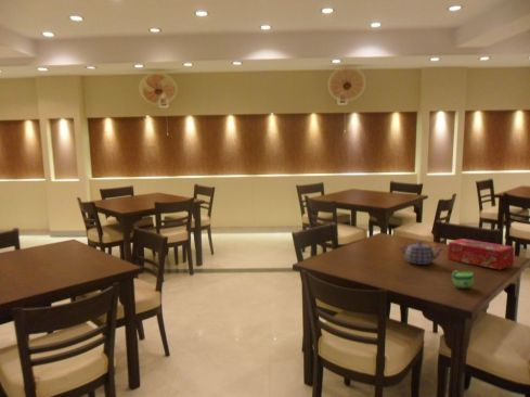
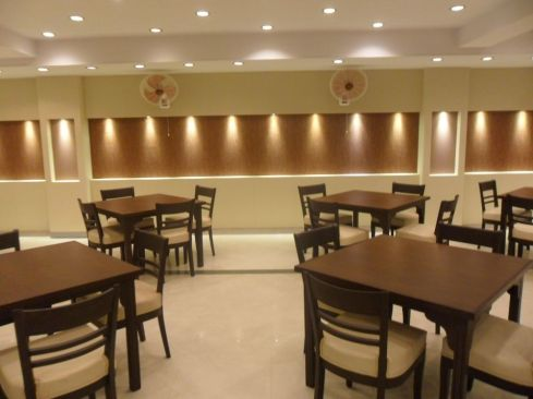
- cup (460, 279)
- teapot (421, 252)
- tissue box (479, 253)
